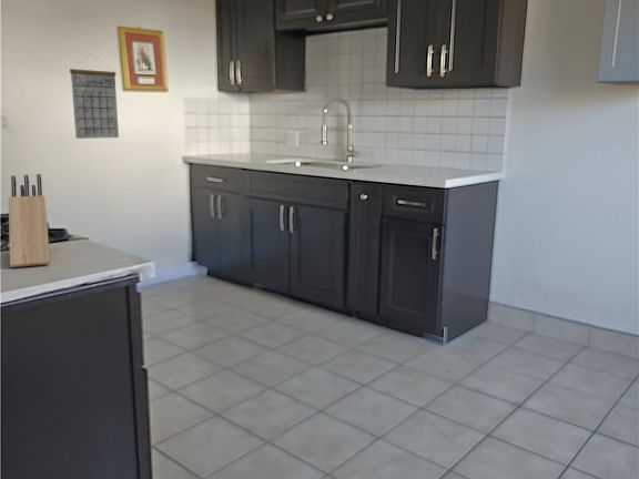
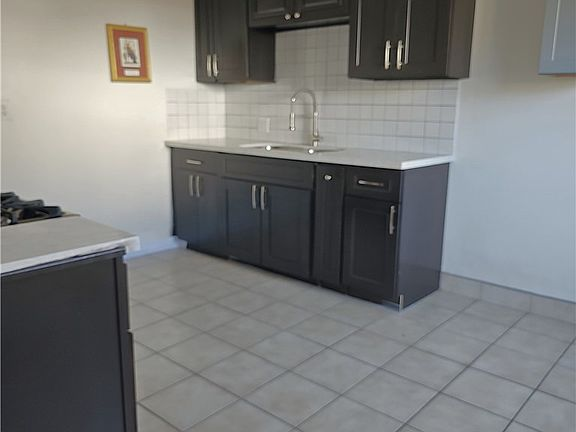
- calendar (94, 96)
- knife block (28, 216)
